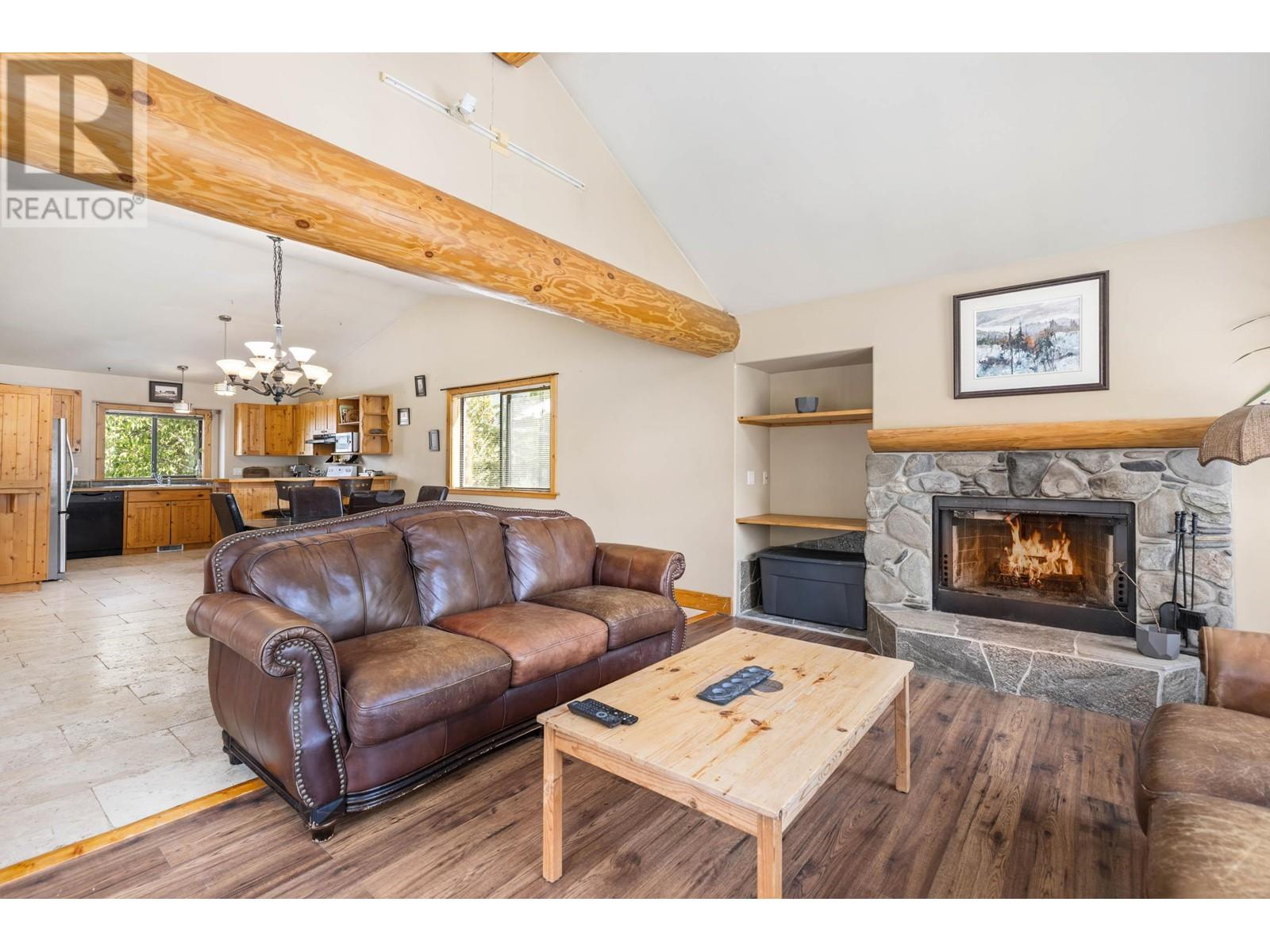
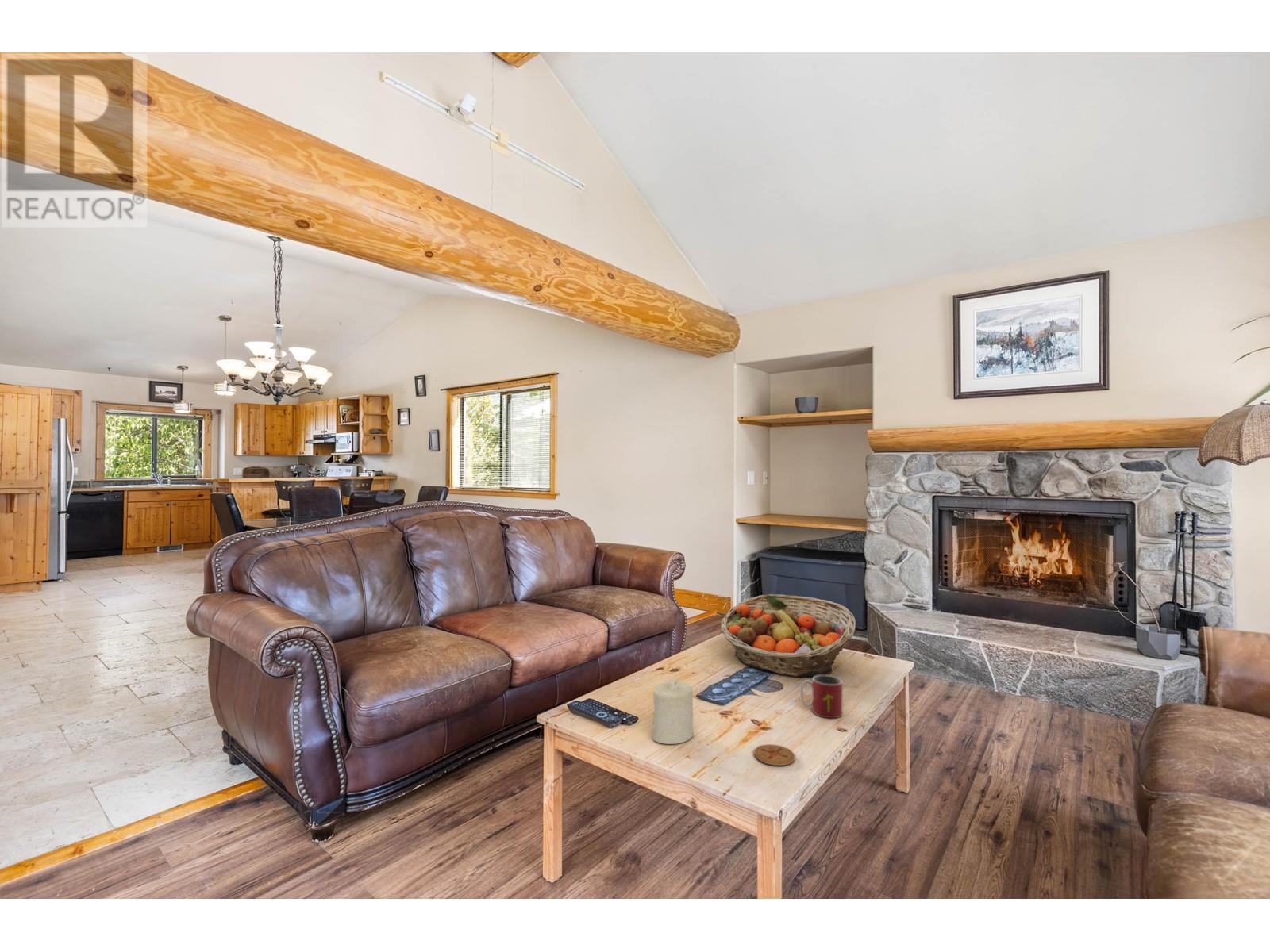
+ coaster (774, 754)
+ mug (821, 695)
+ candle (672, 707)
+ fruit basket (785, 632)
